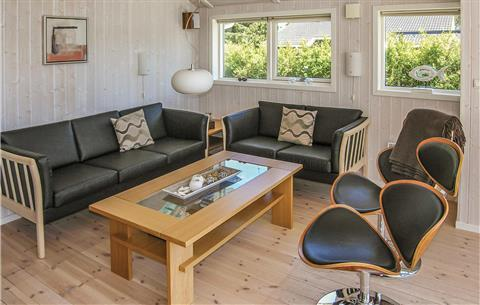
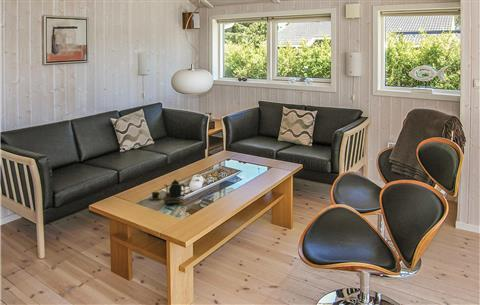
+ teapot (166, 190)
